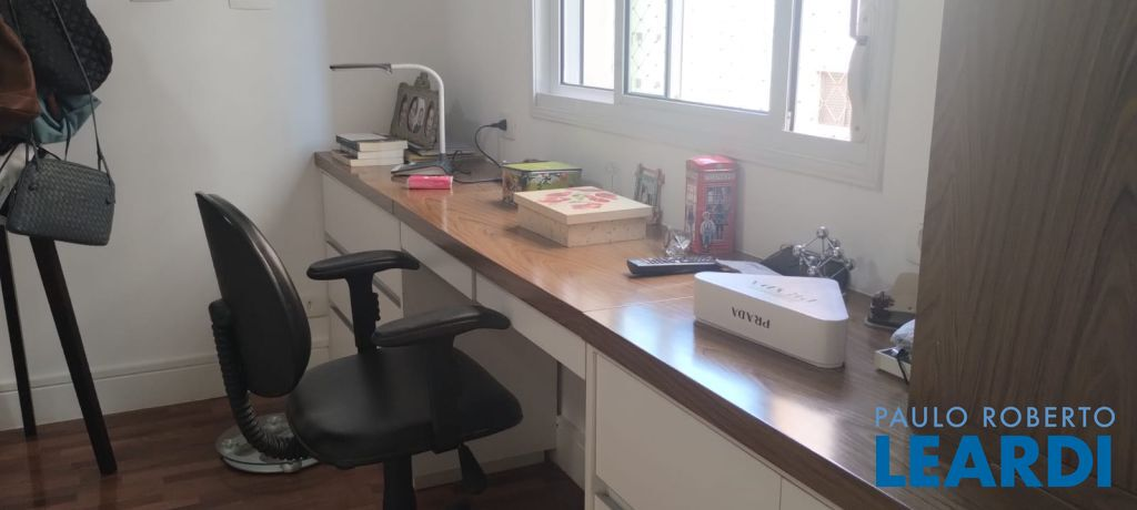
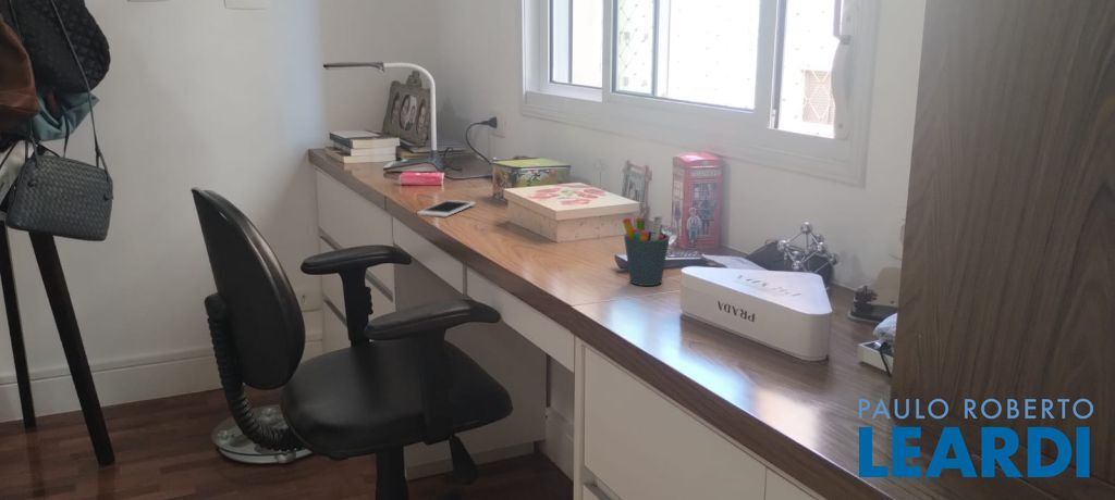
+ cell phone (446, 208)
+ pen holder (646, 247)
